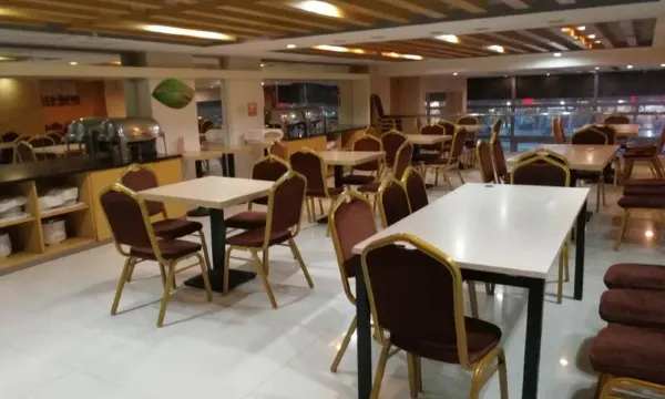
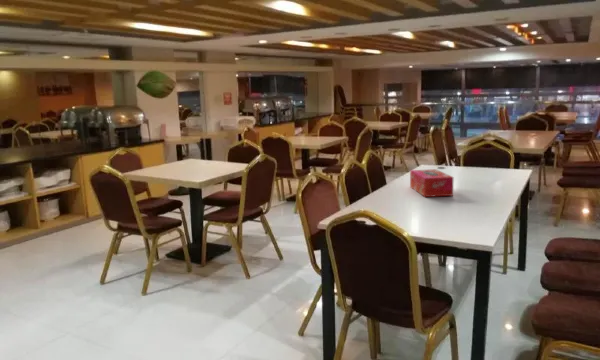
+ tissue box (430, 182)
